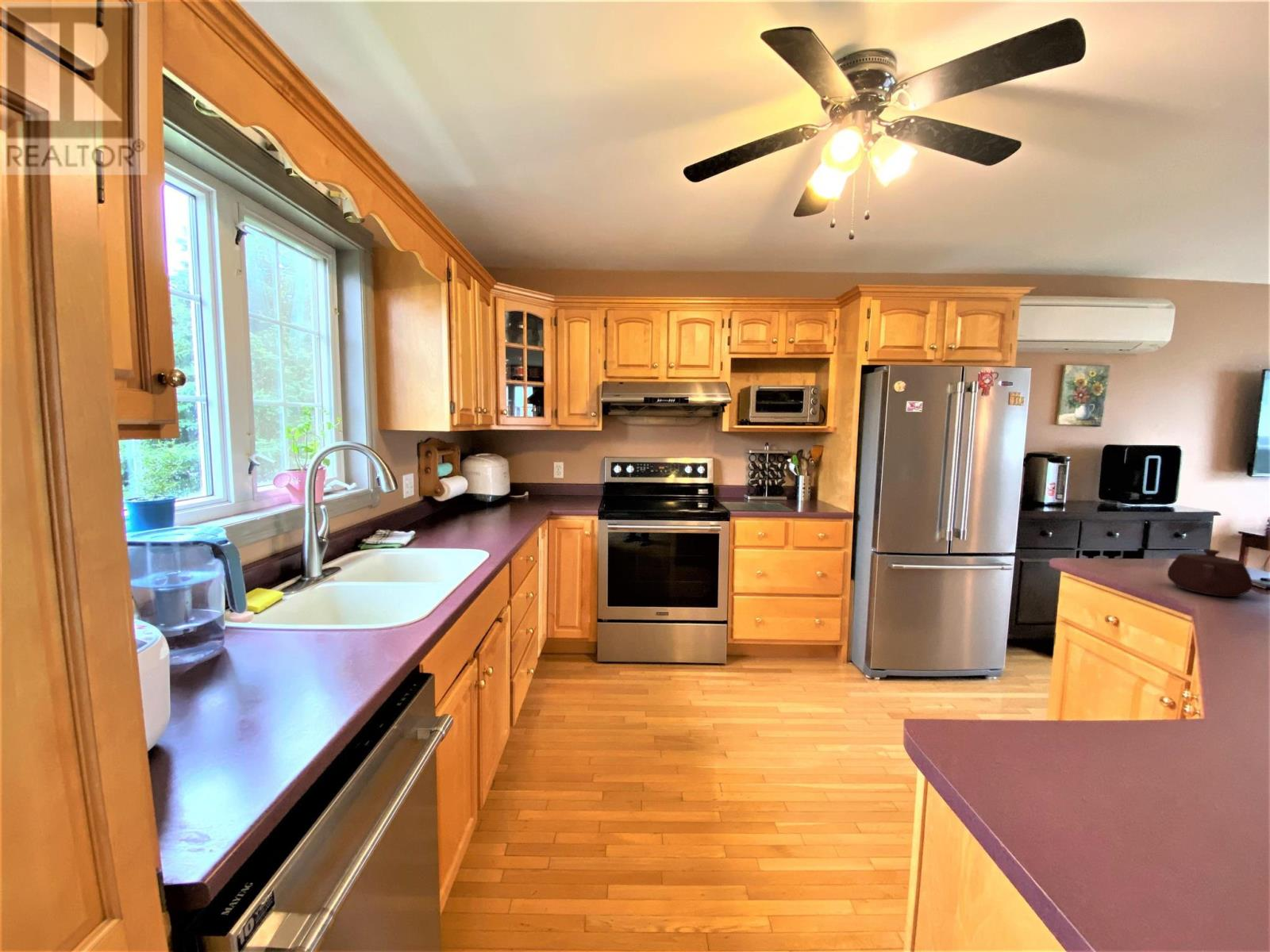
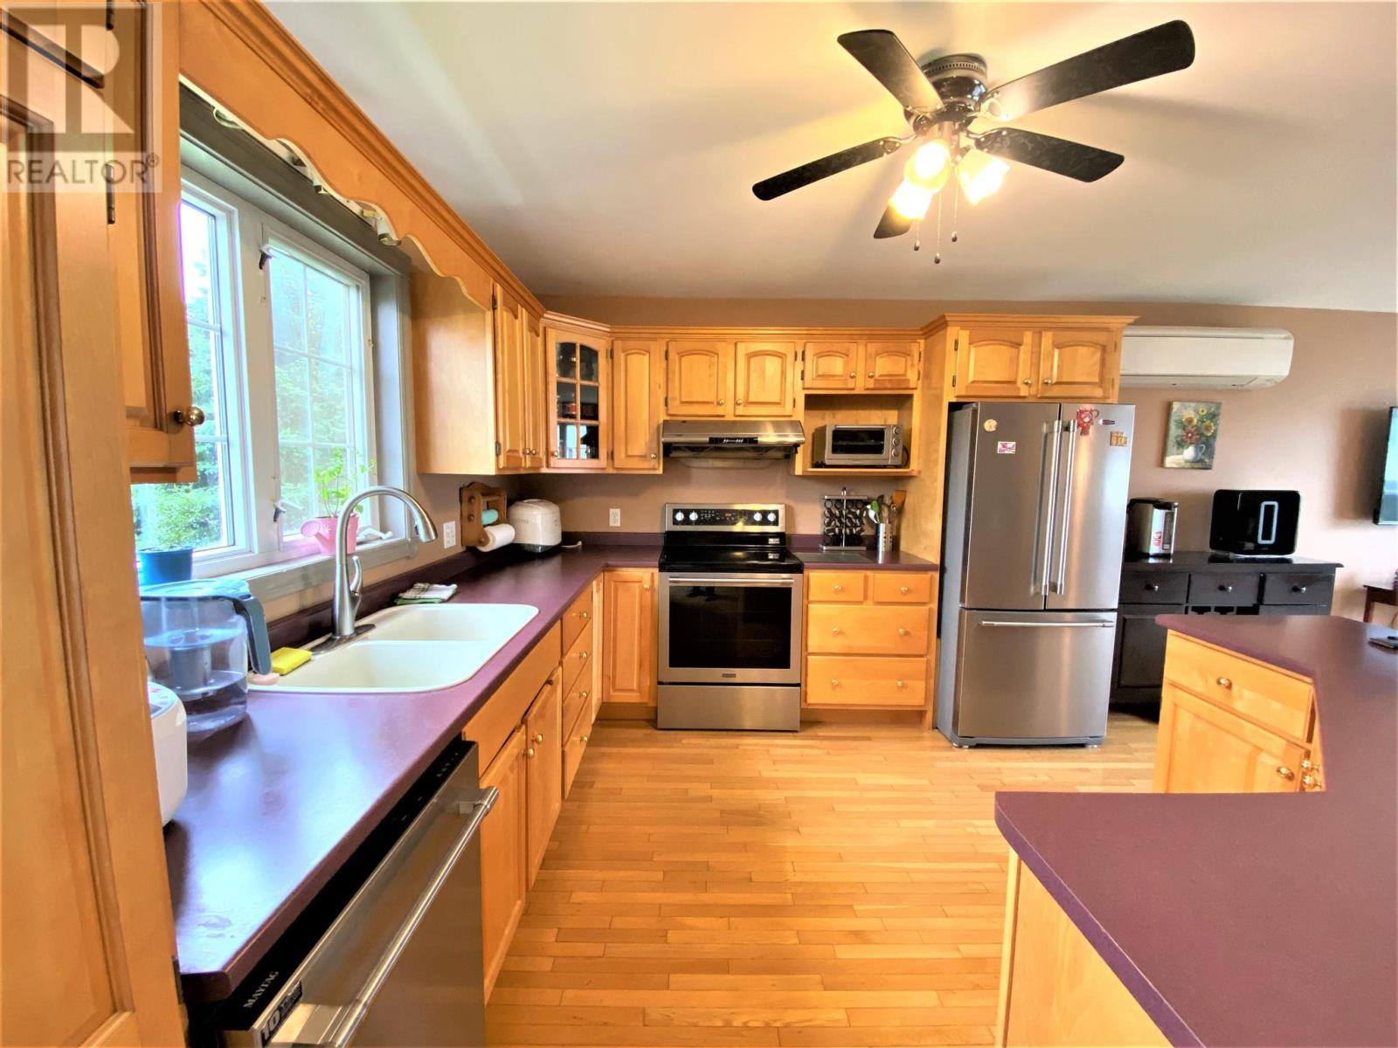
- teapot (1209, 570)
